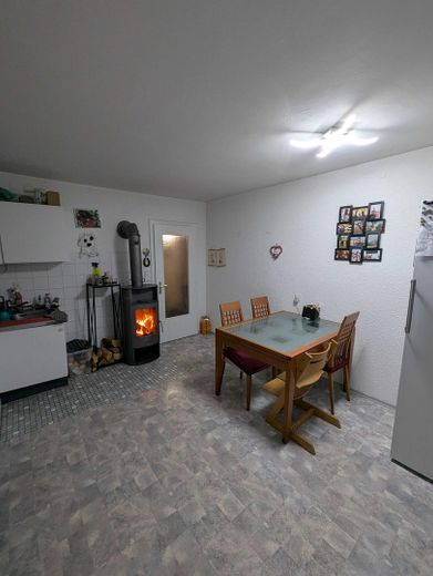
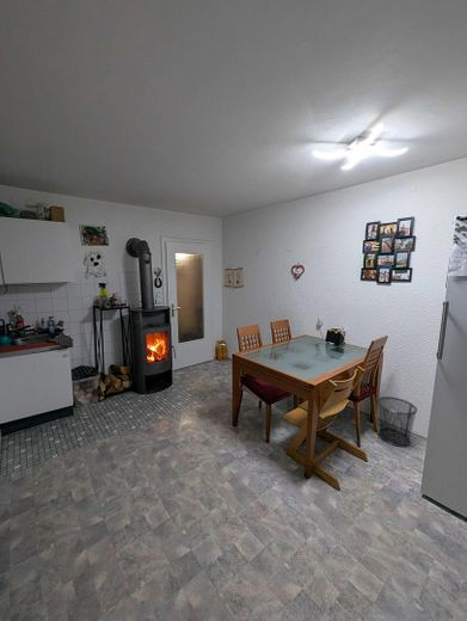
+ waste bin (394, 422)
